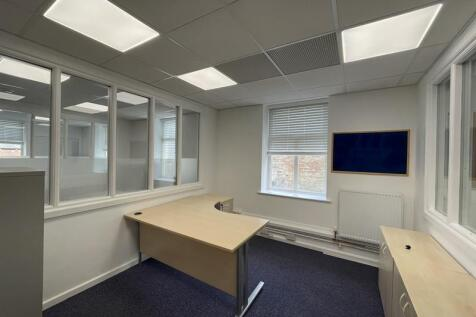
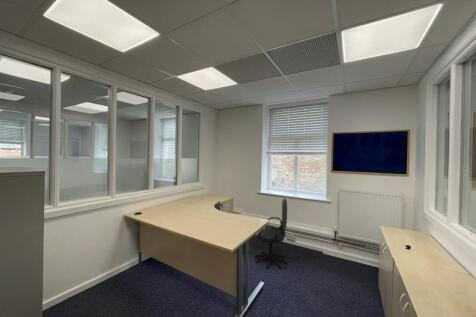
+ office chair (273, 229)
